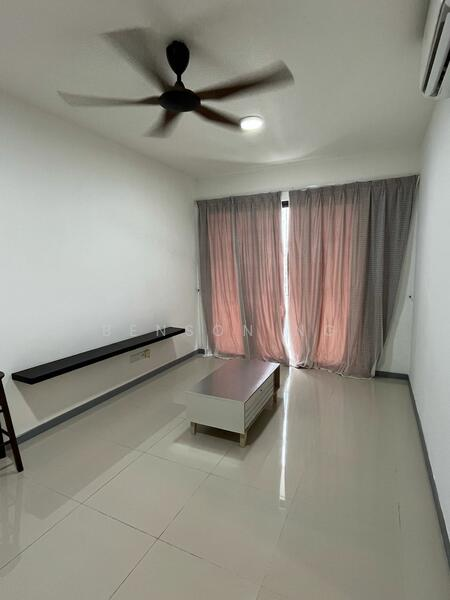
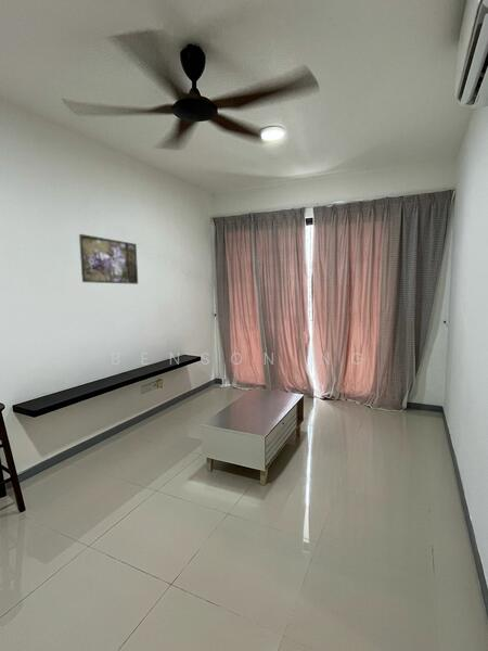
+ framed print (111, 261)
